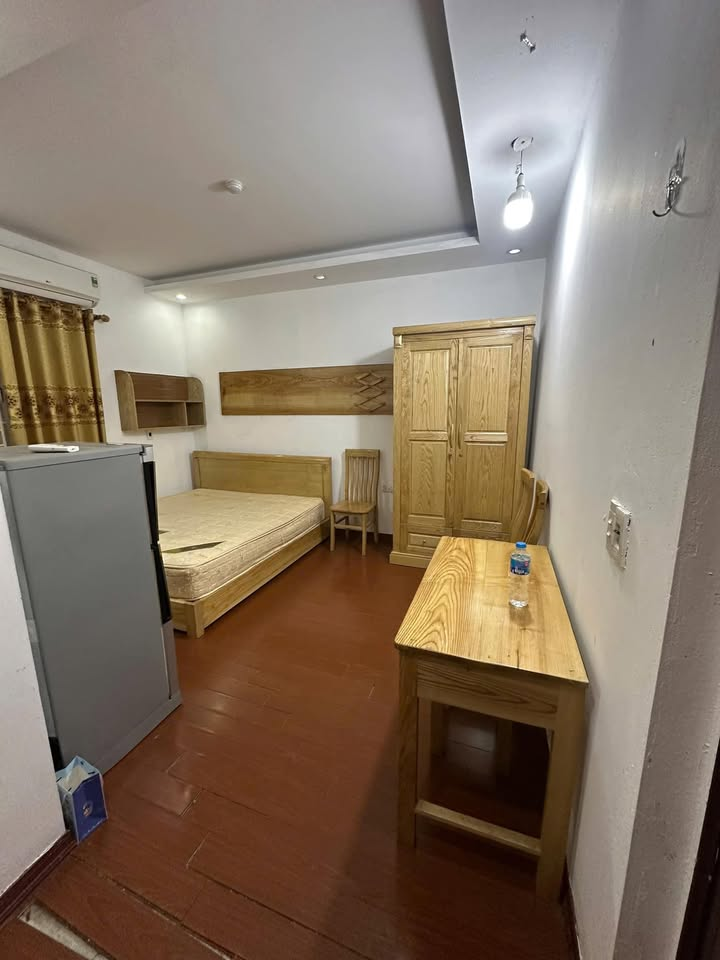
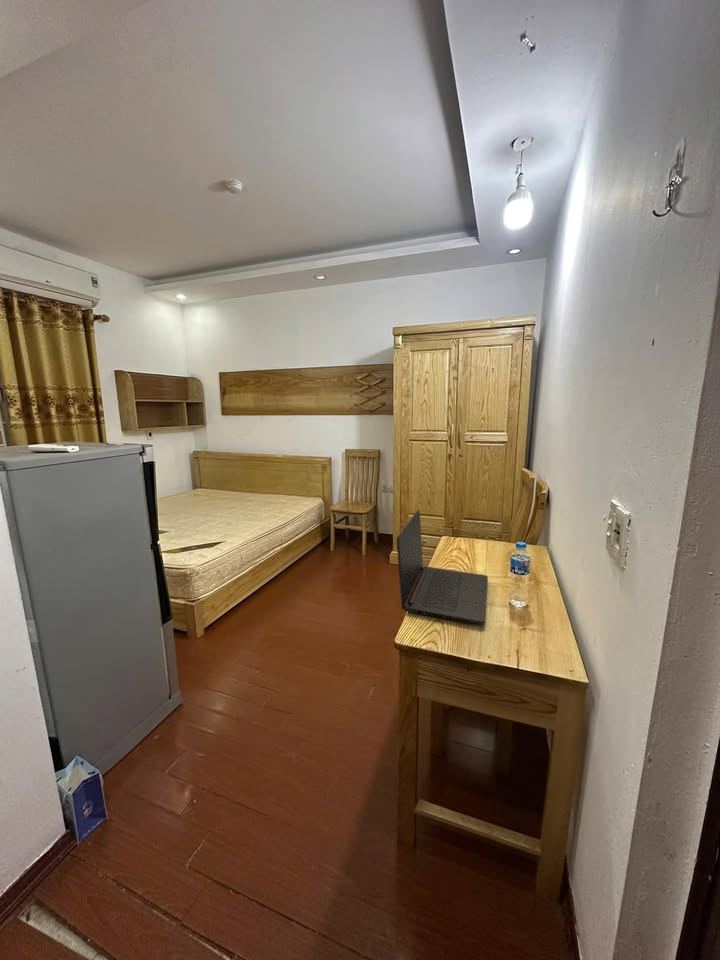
+ laptop (446, 569)
